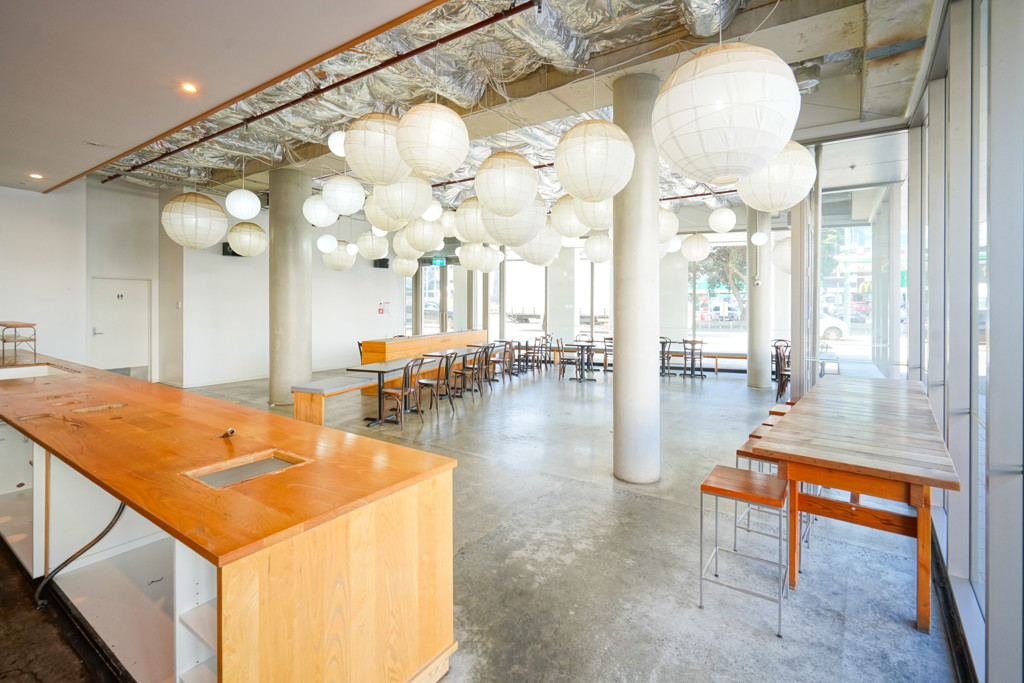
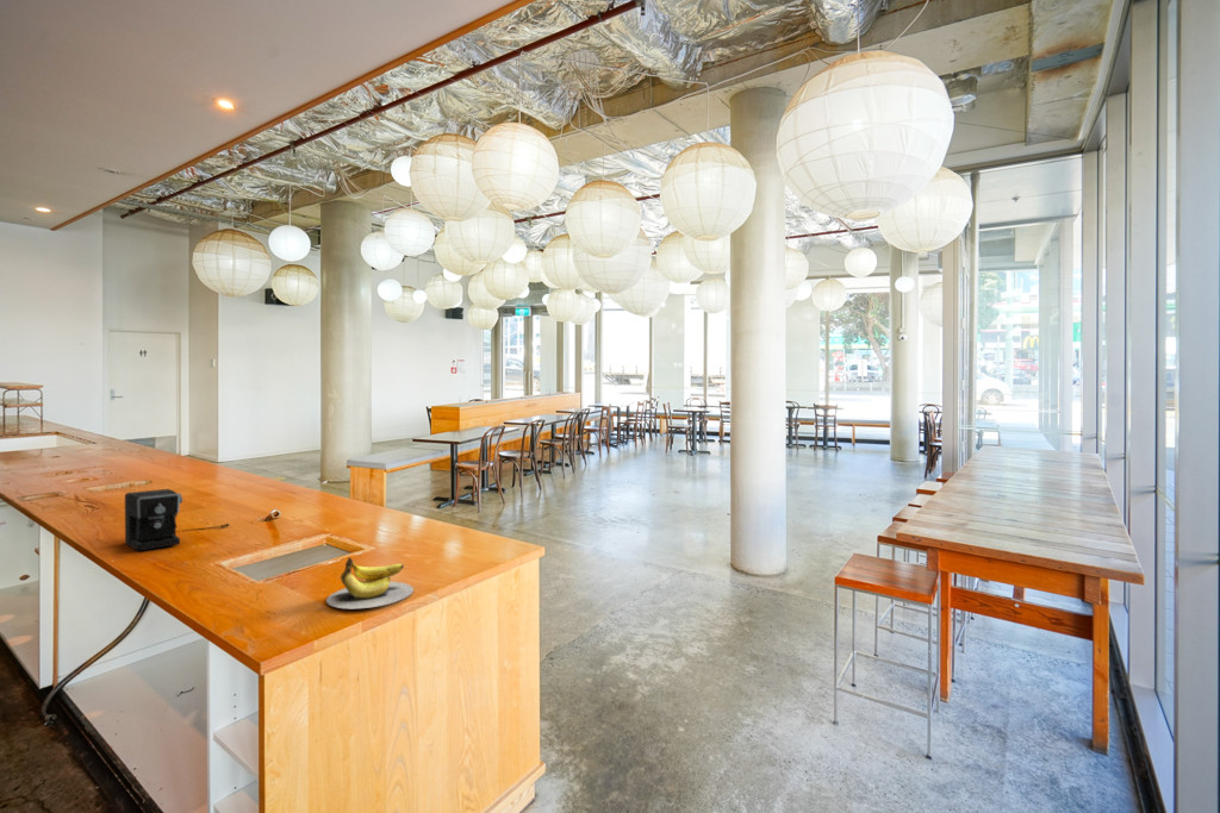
+ coffee maker (178, 512)
+ banana (371, 574)
